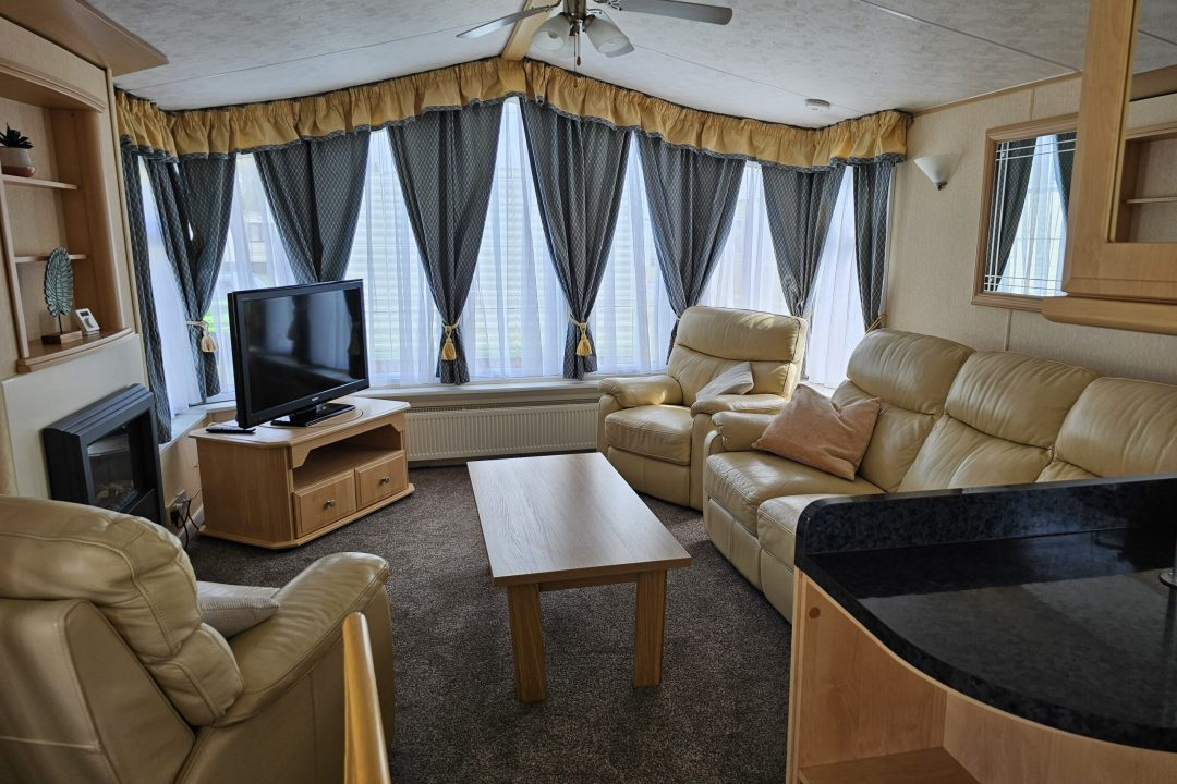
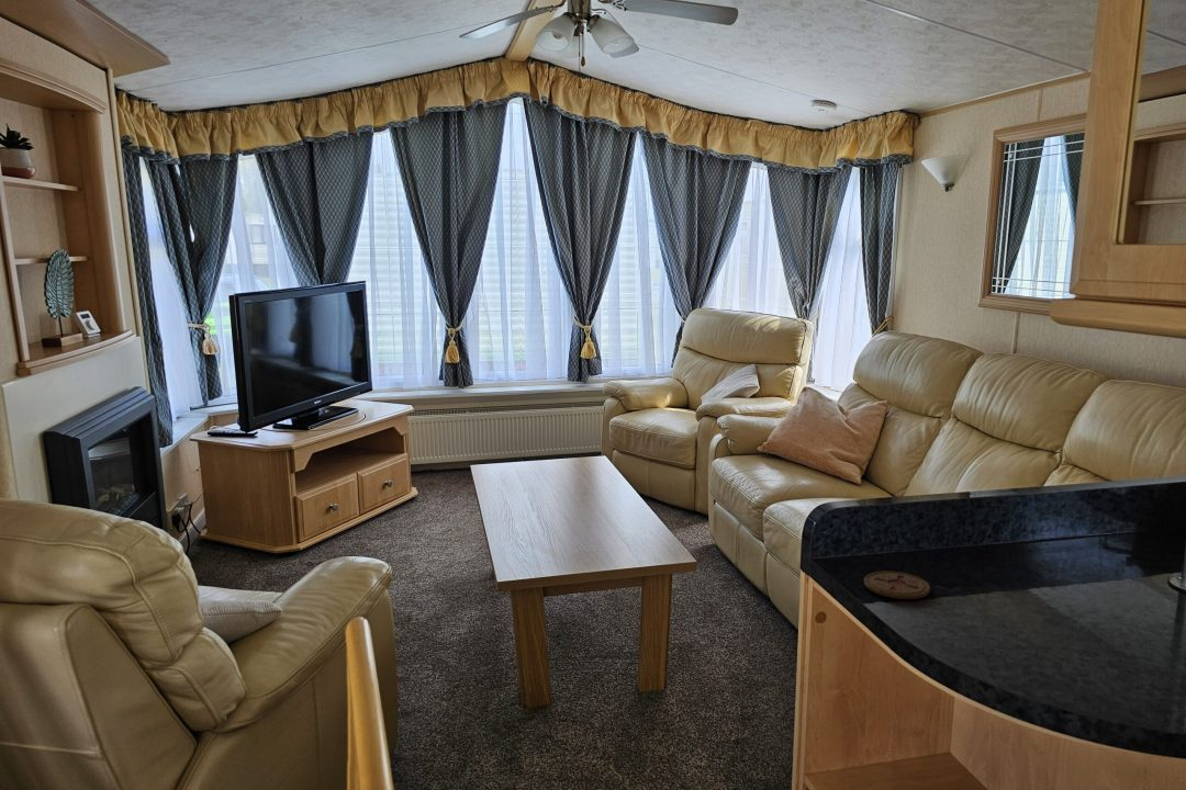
+ coaster (896, 584)
